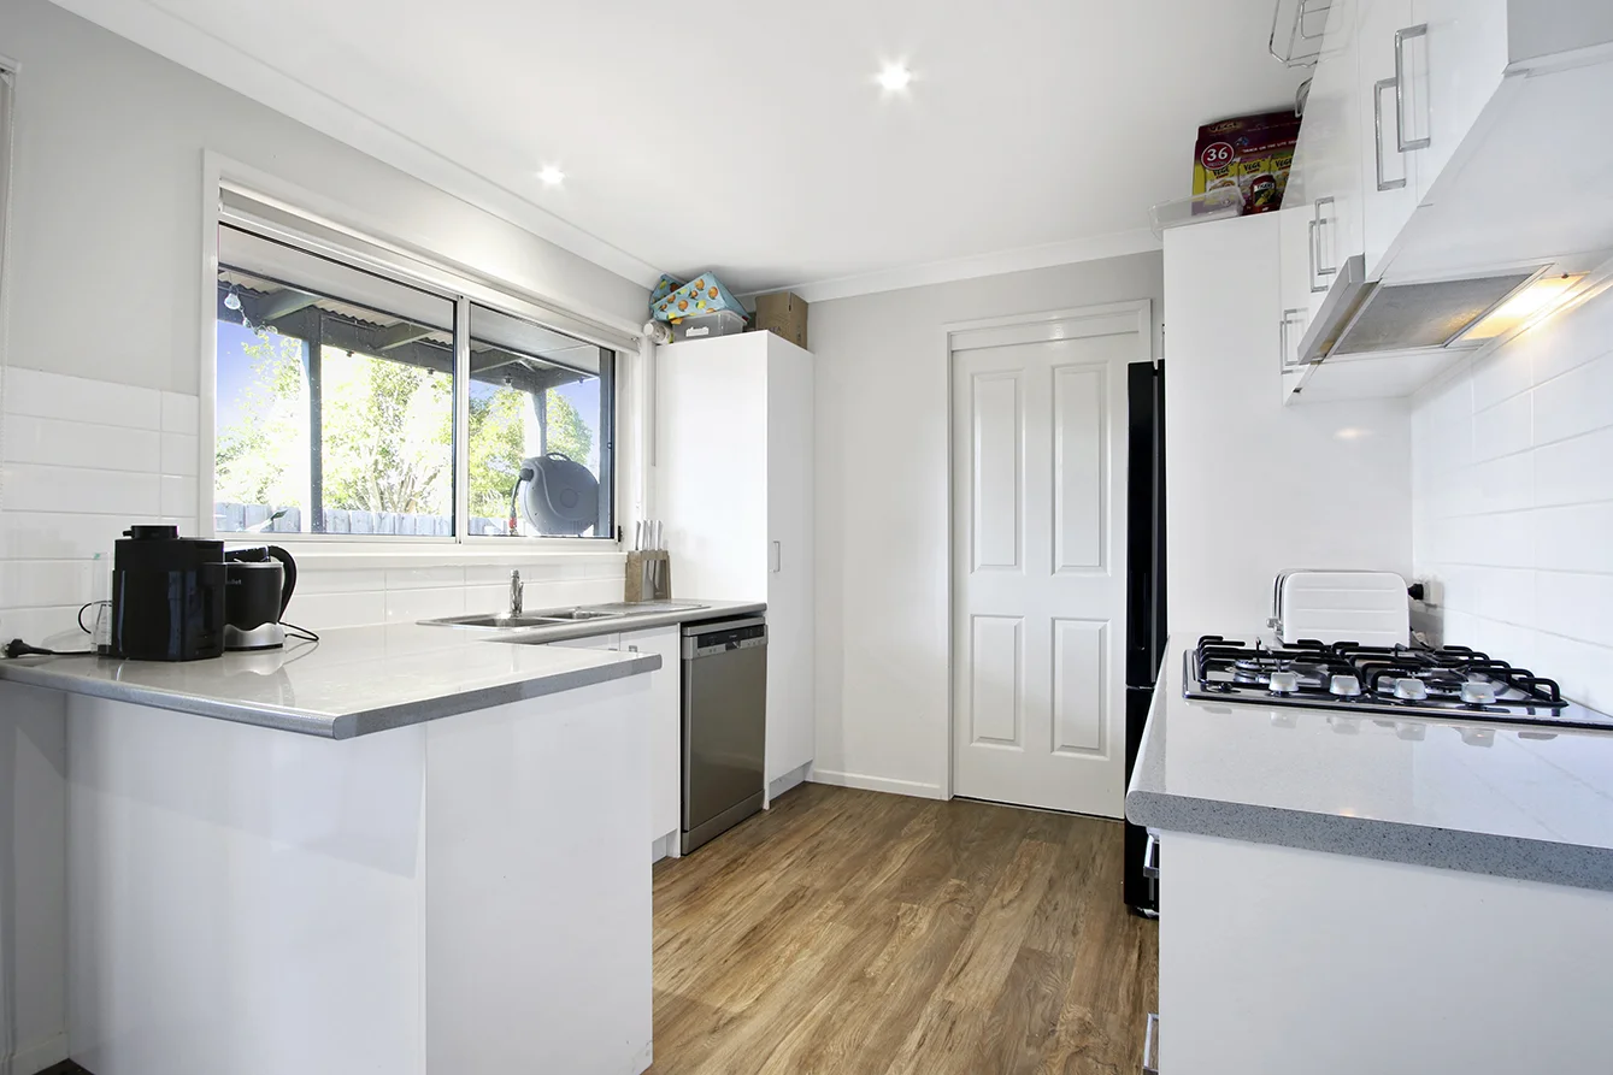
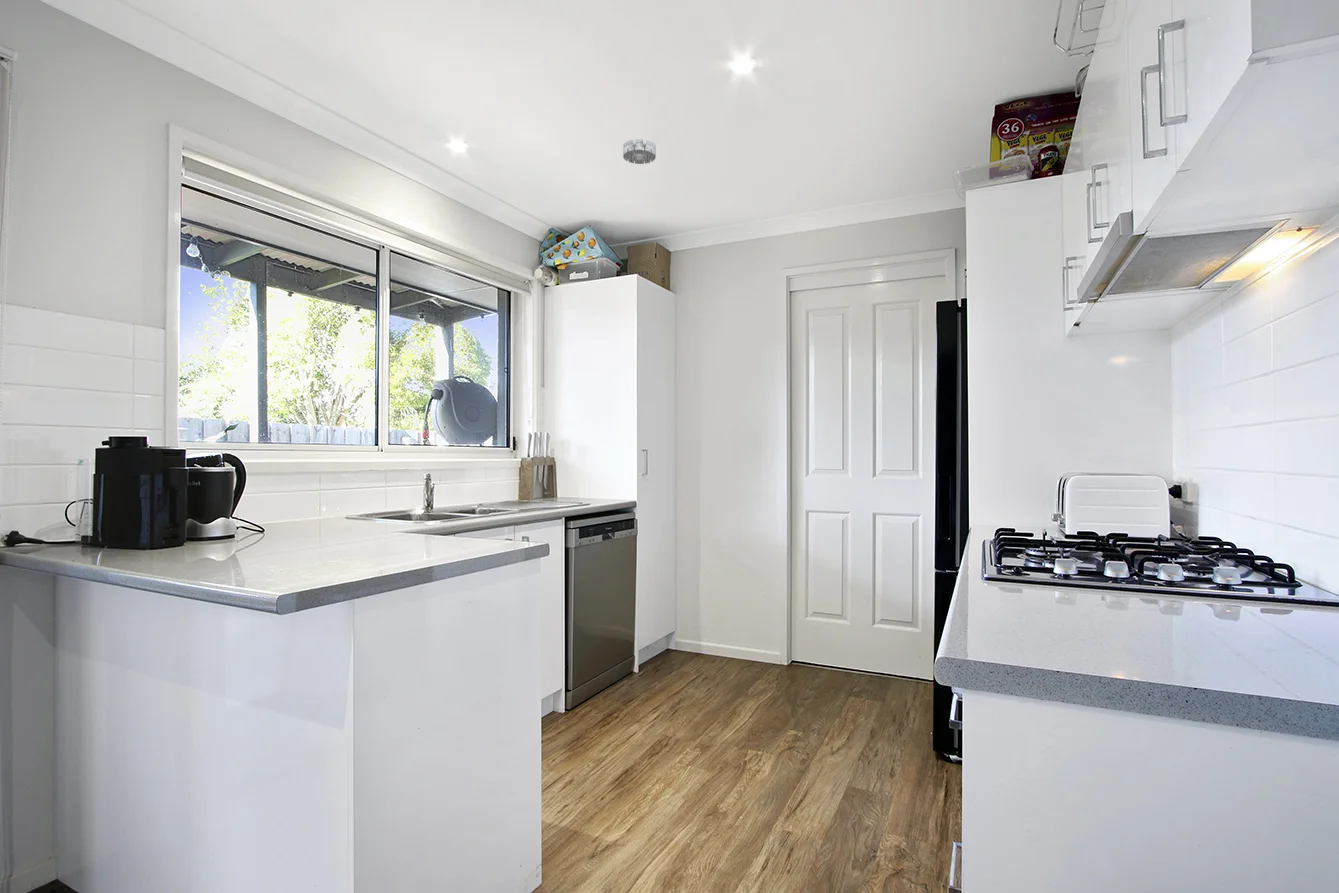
+ smoke detector (639, 150)
